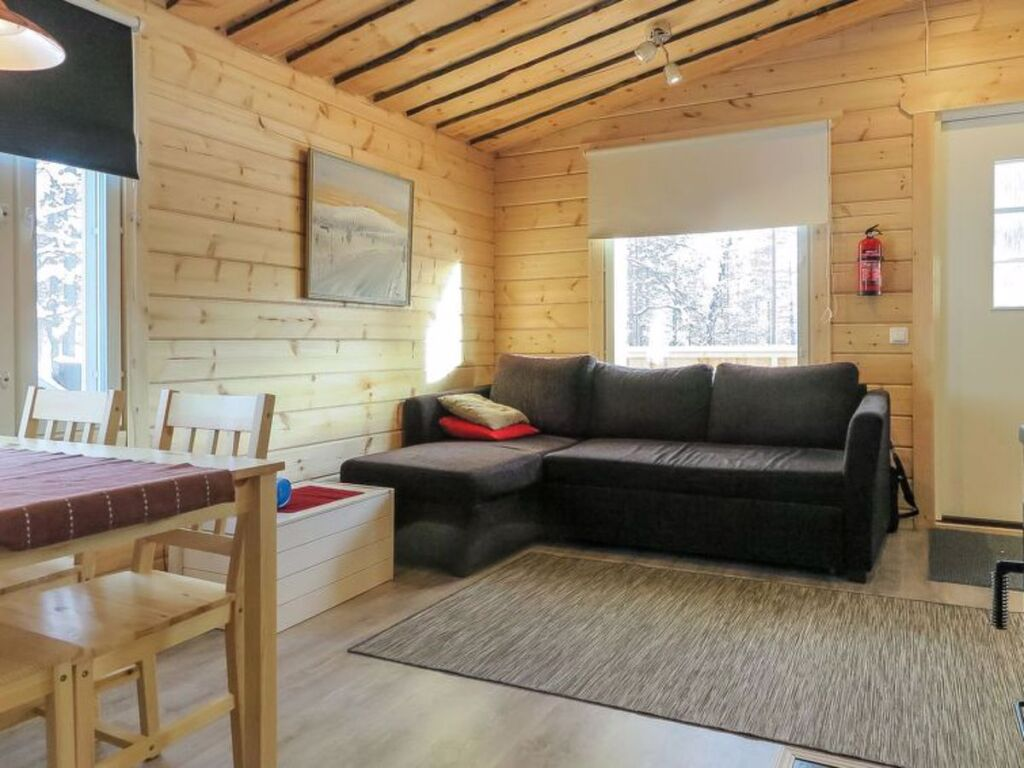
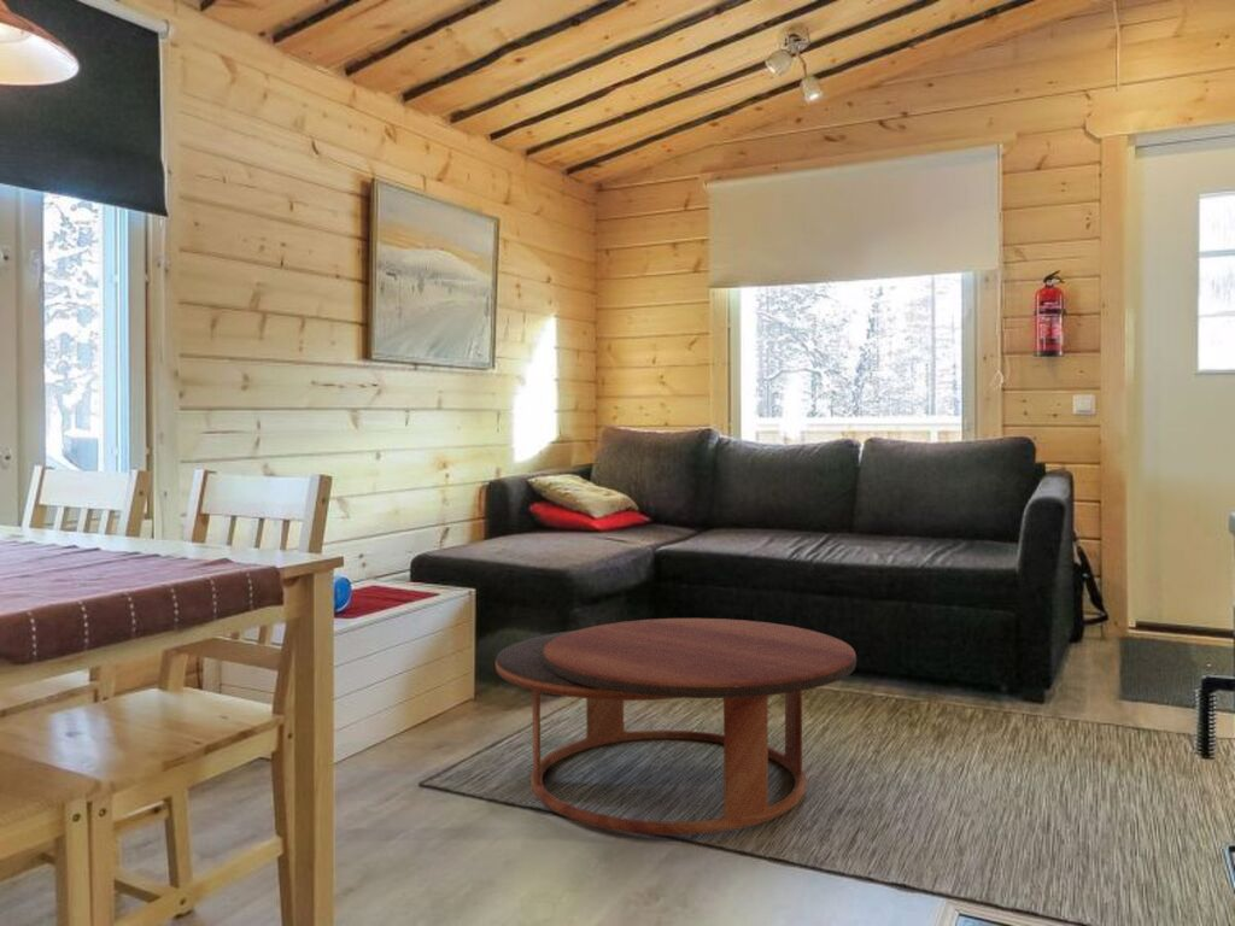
+ coffee table (671, 698)
